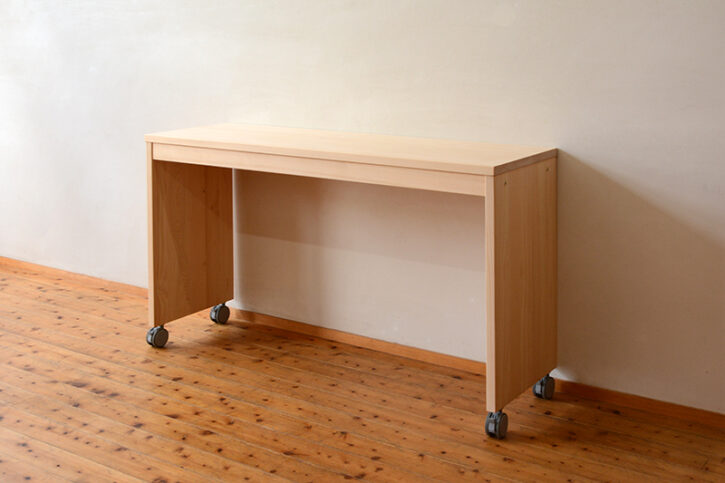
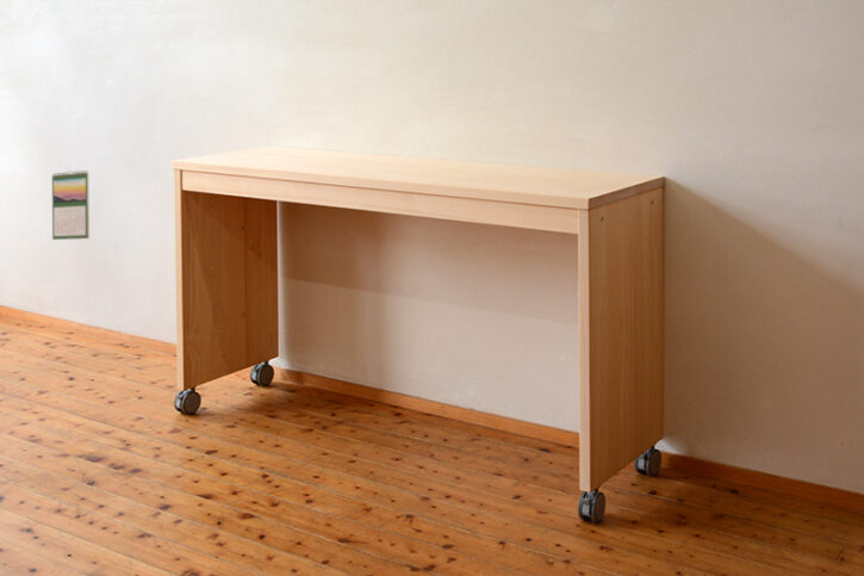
+ calendar (69, 204)
